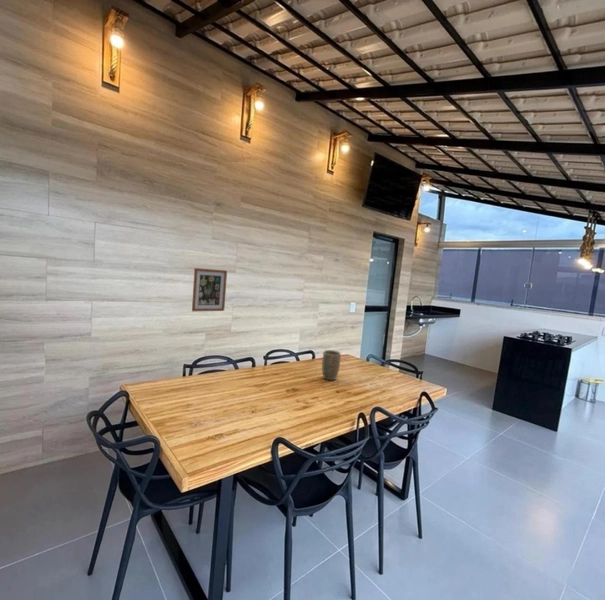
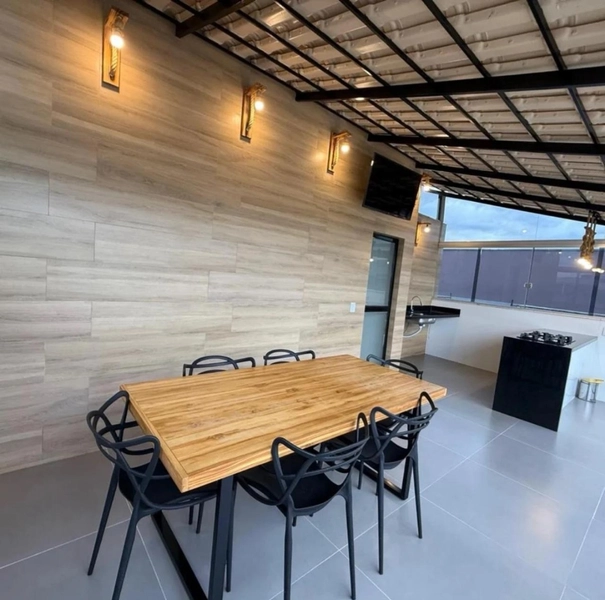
- plant pot (330, 365)
- wall art (209, 290)
